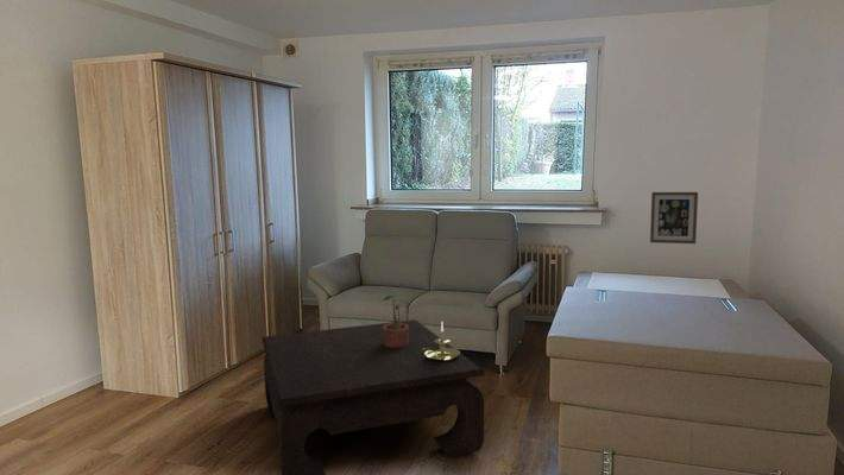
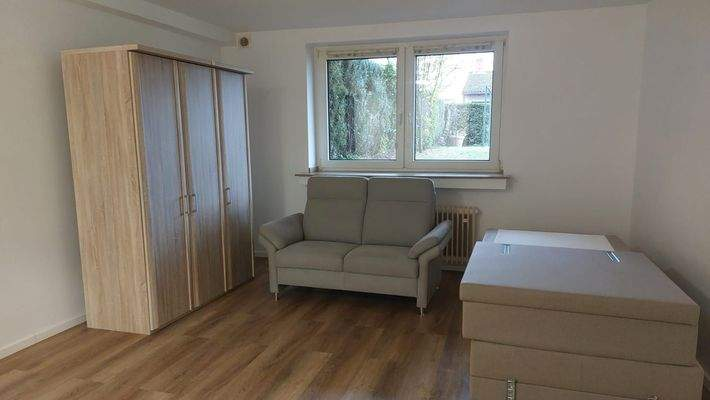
- wall art (673, 217)
- coffee table (363, 390)
- candle holder (439, 338)
- potted plant (393, 318)
